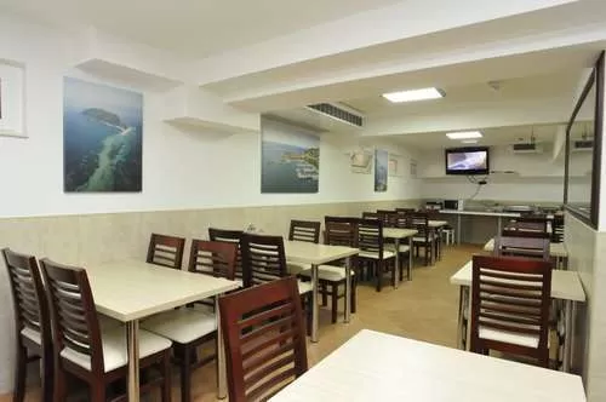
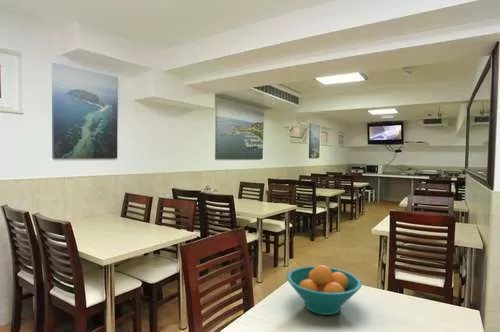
+ fruit bowl (322, 286)
